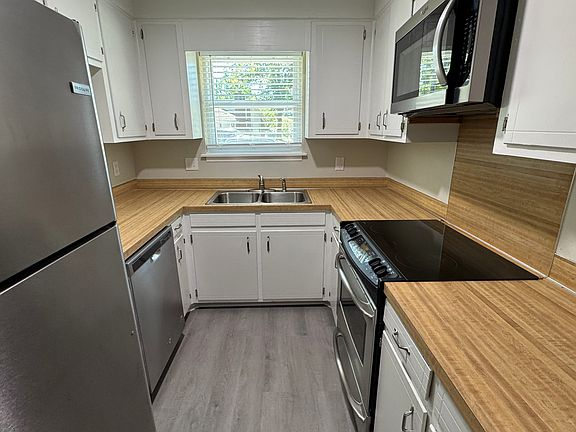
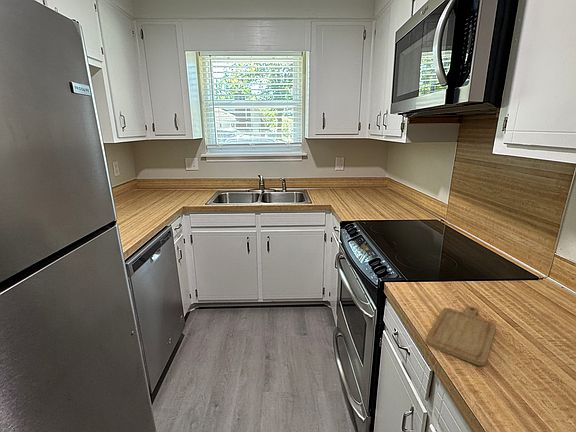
+ chopping board (463, 328)
